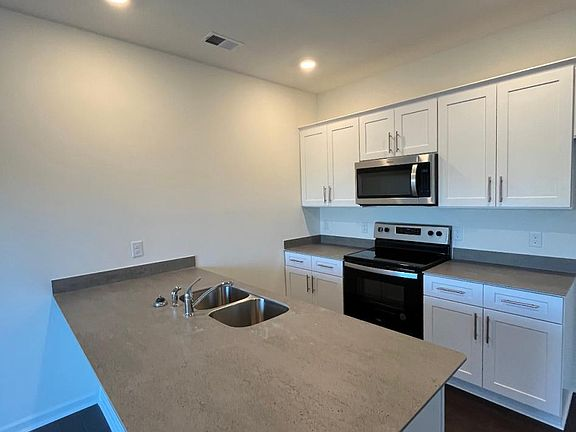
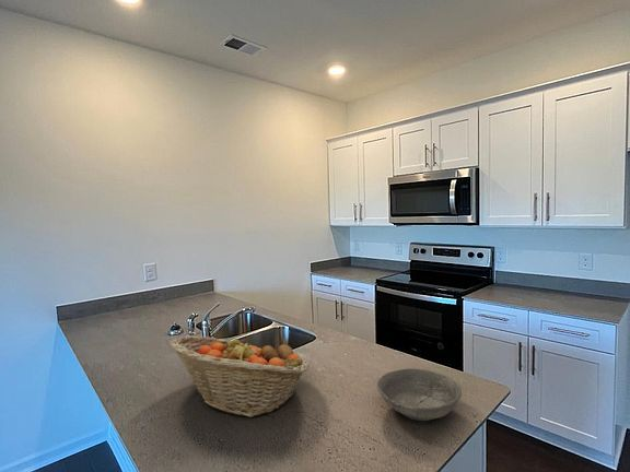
+ bowl (418, 398)
+ fruit basket (240, 364)
